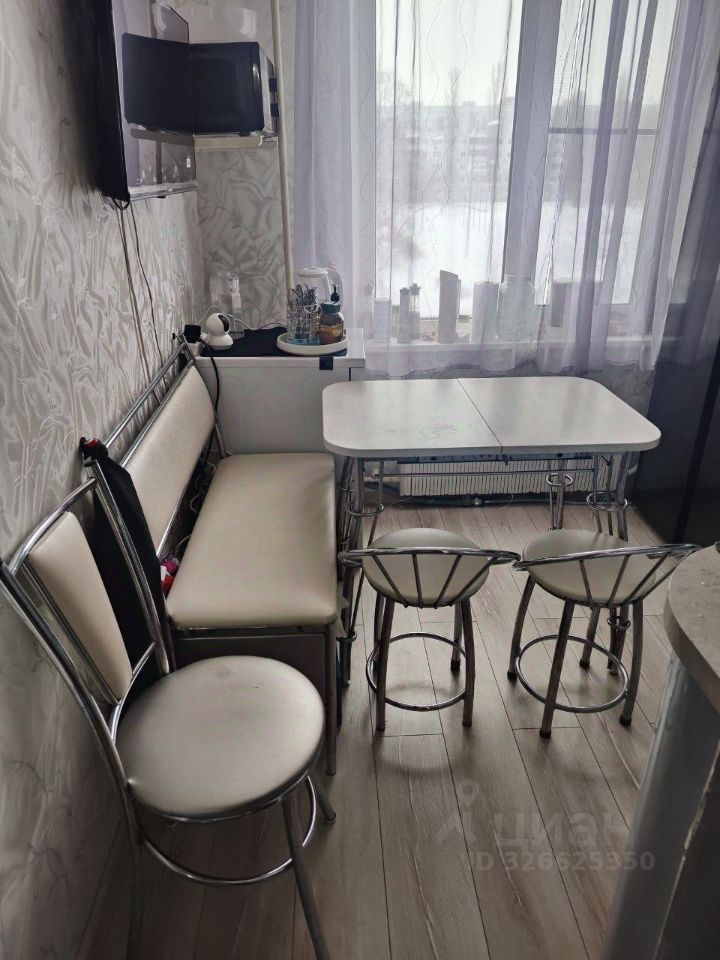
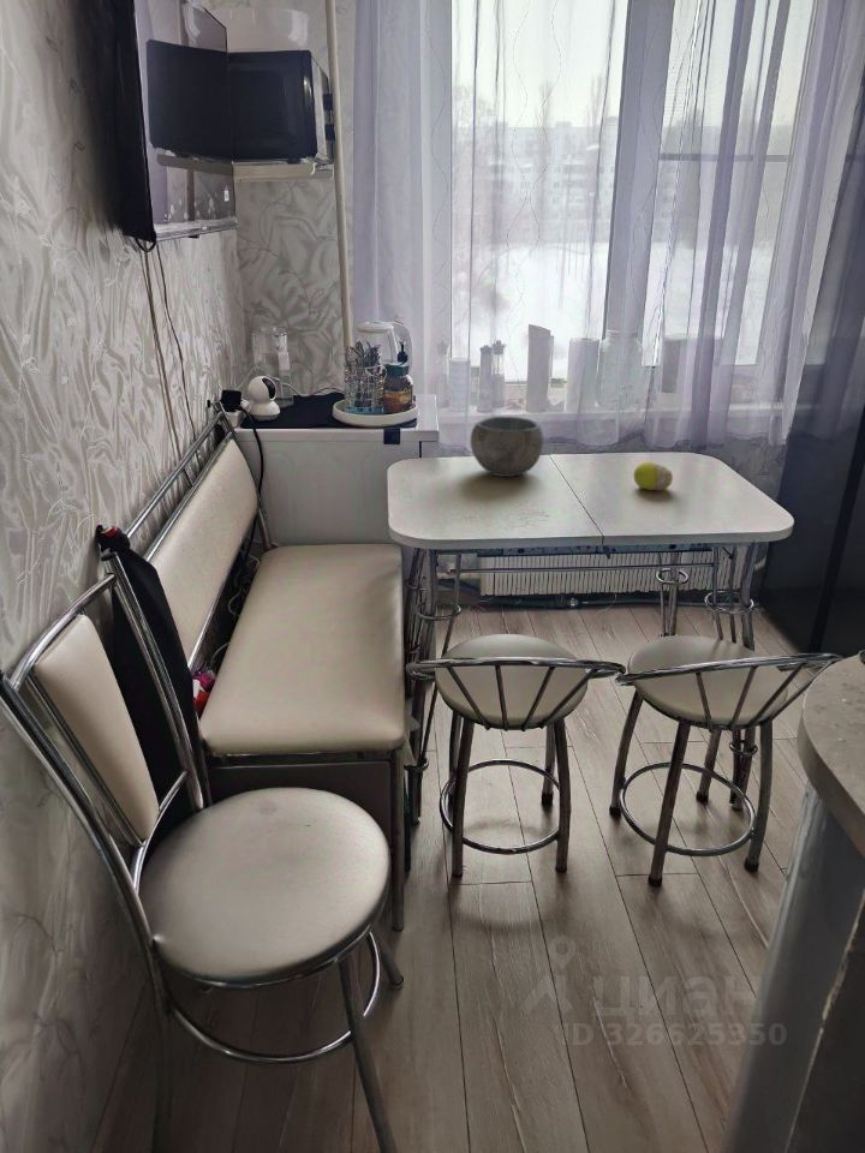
+ fruit (652, 474)
+ bowl (506, 448)
